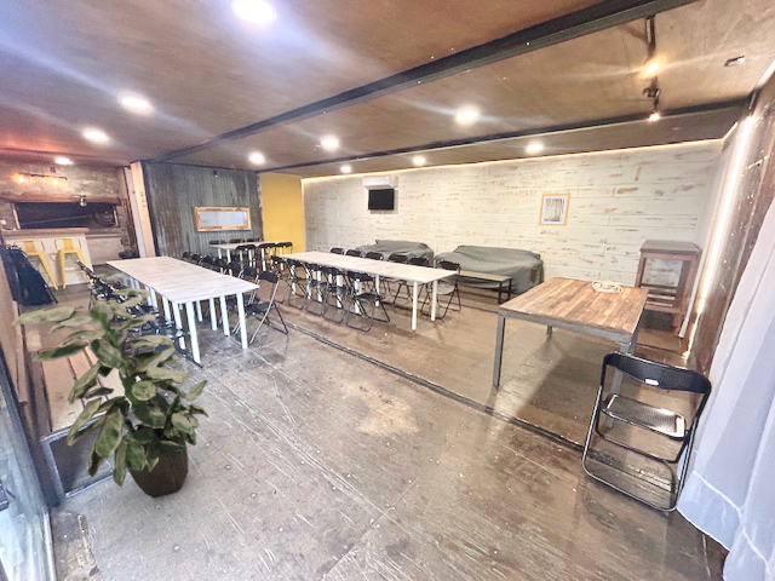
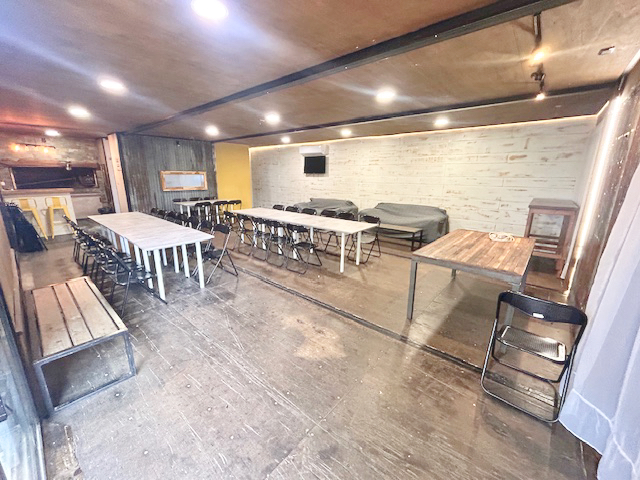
- wall art (553, 209)
- indoor plant (137, 399)
